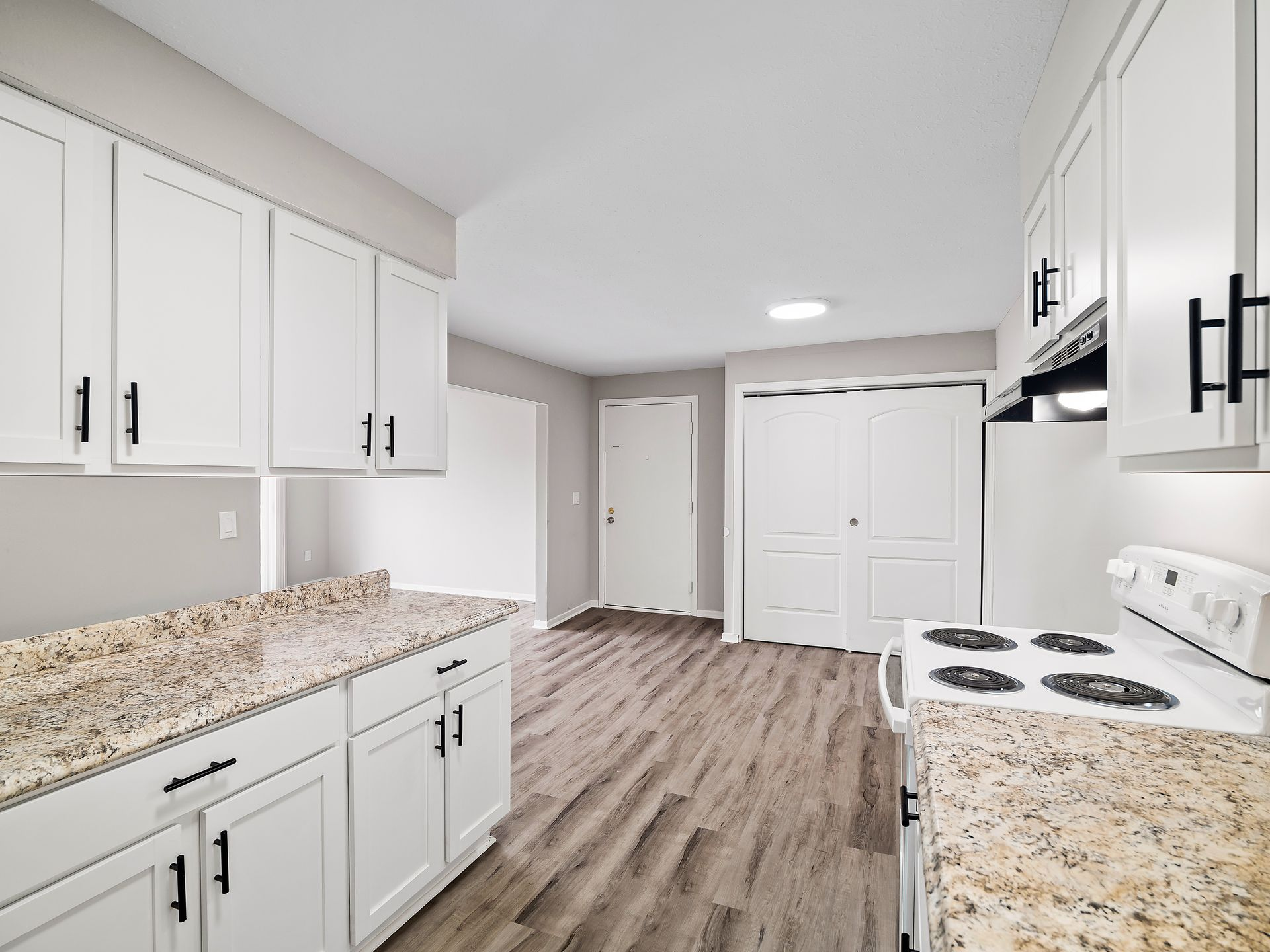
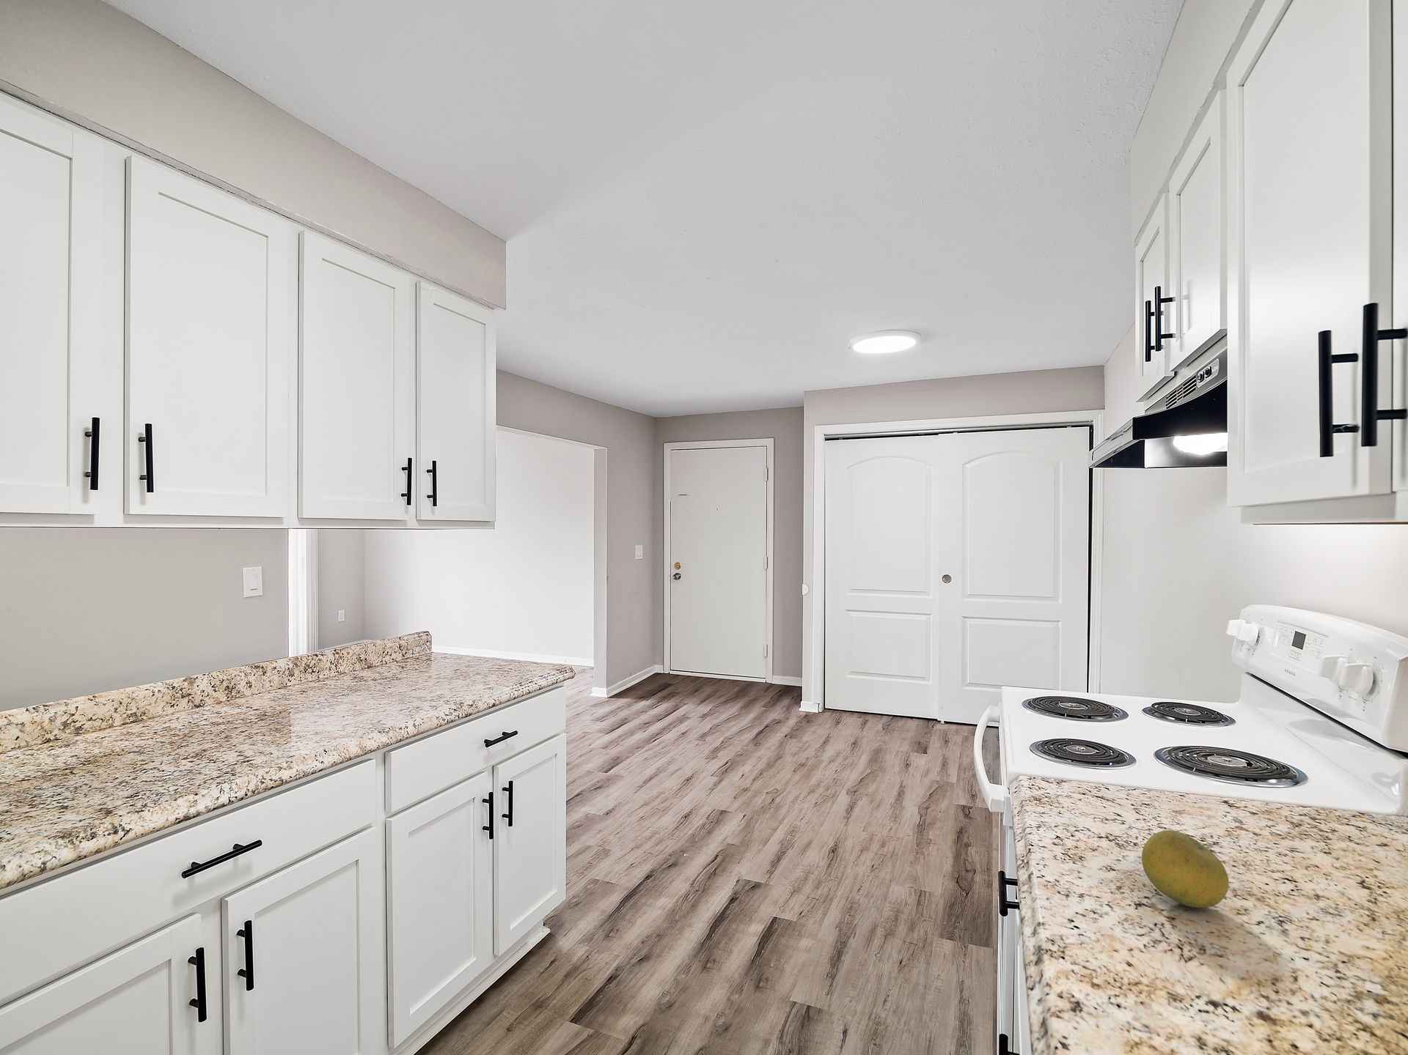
+ fruit (1184, 868)
